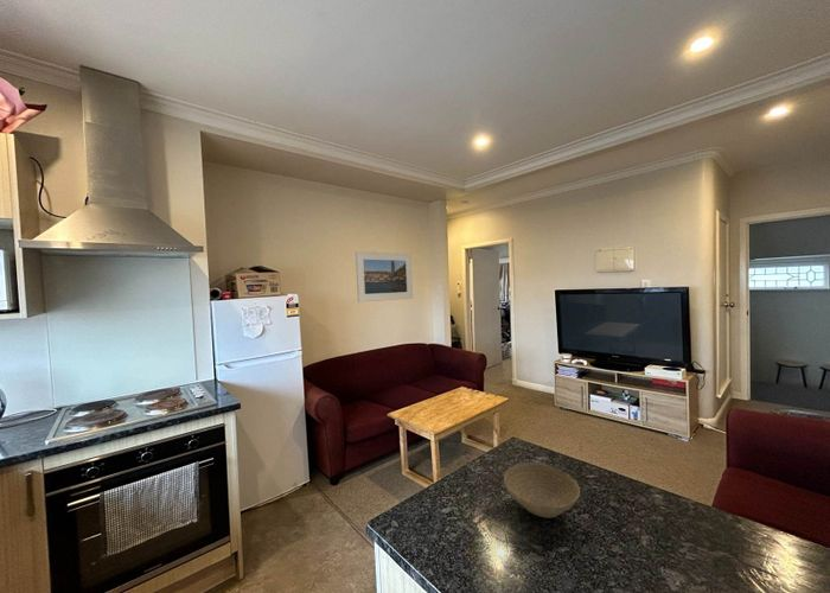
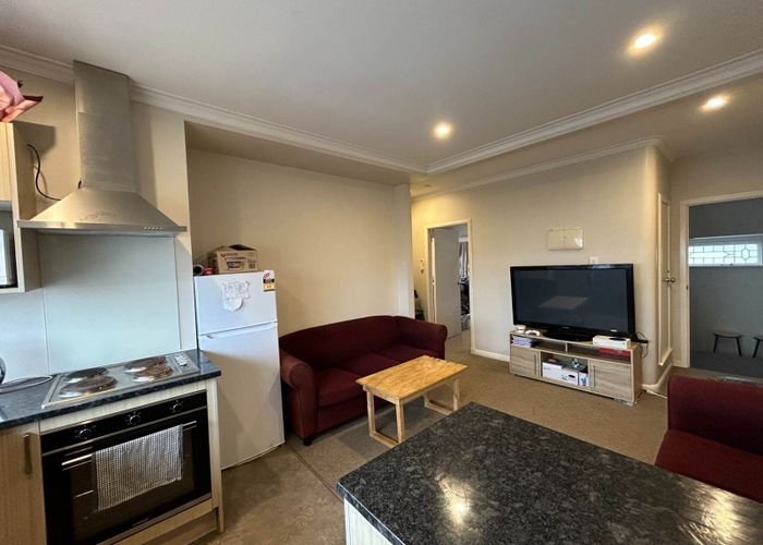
- bowl (541, 496)
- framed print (385, 276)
